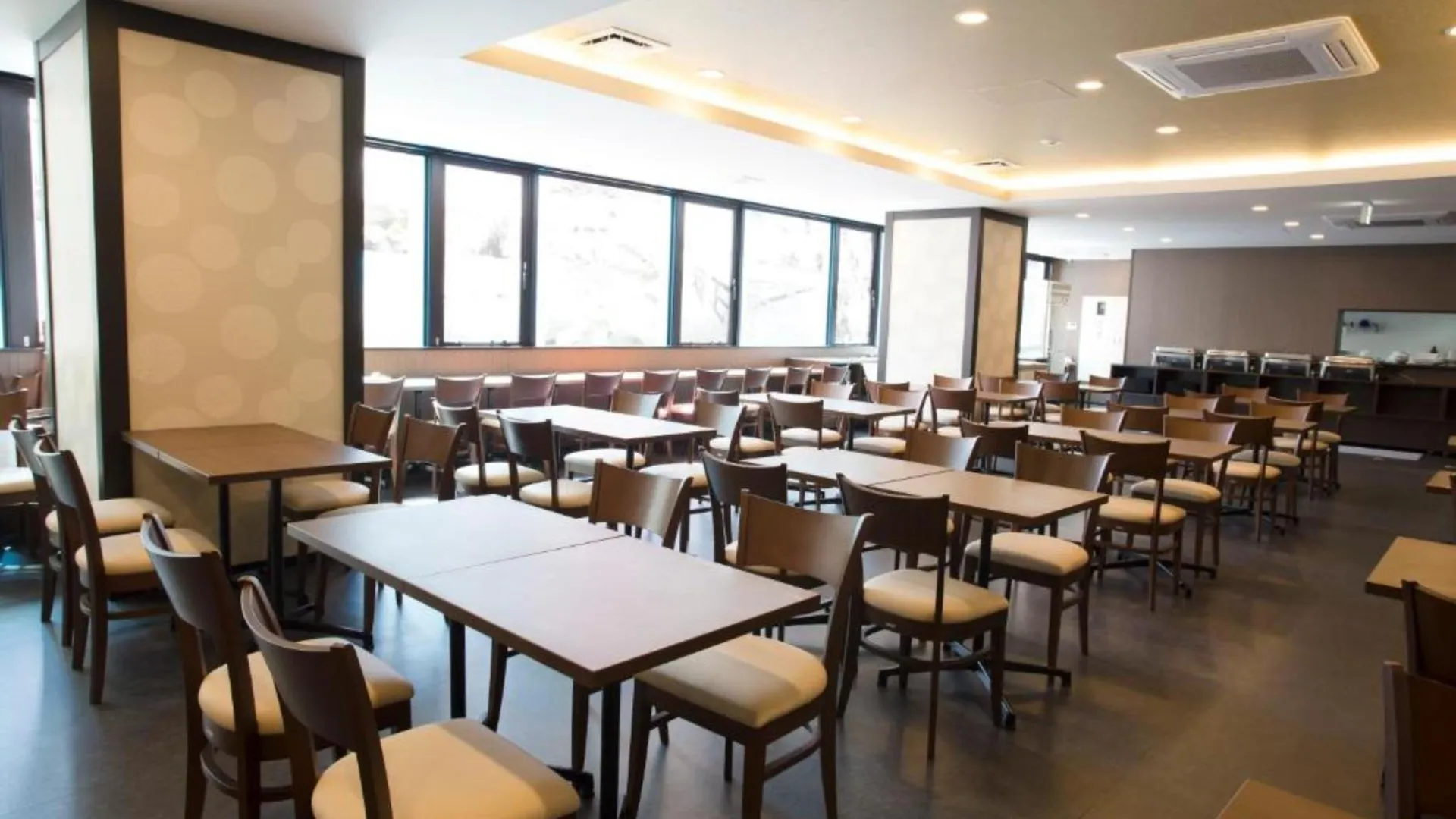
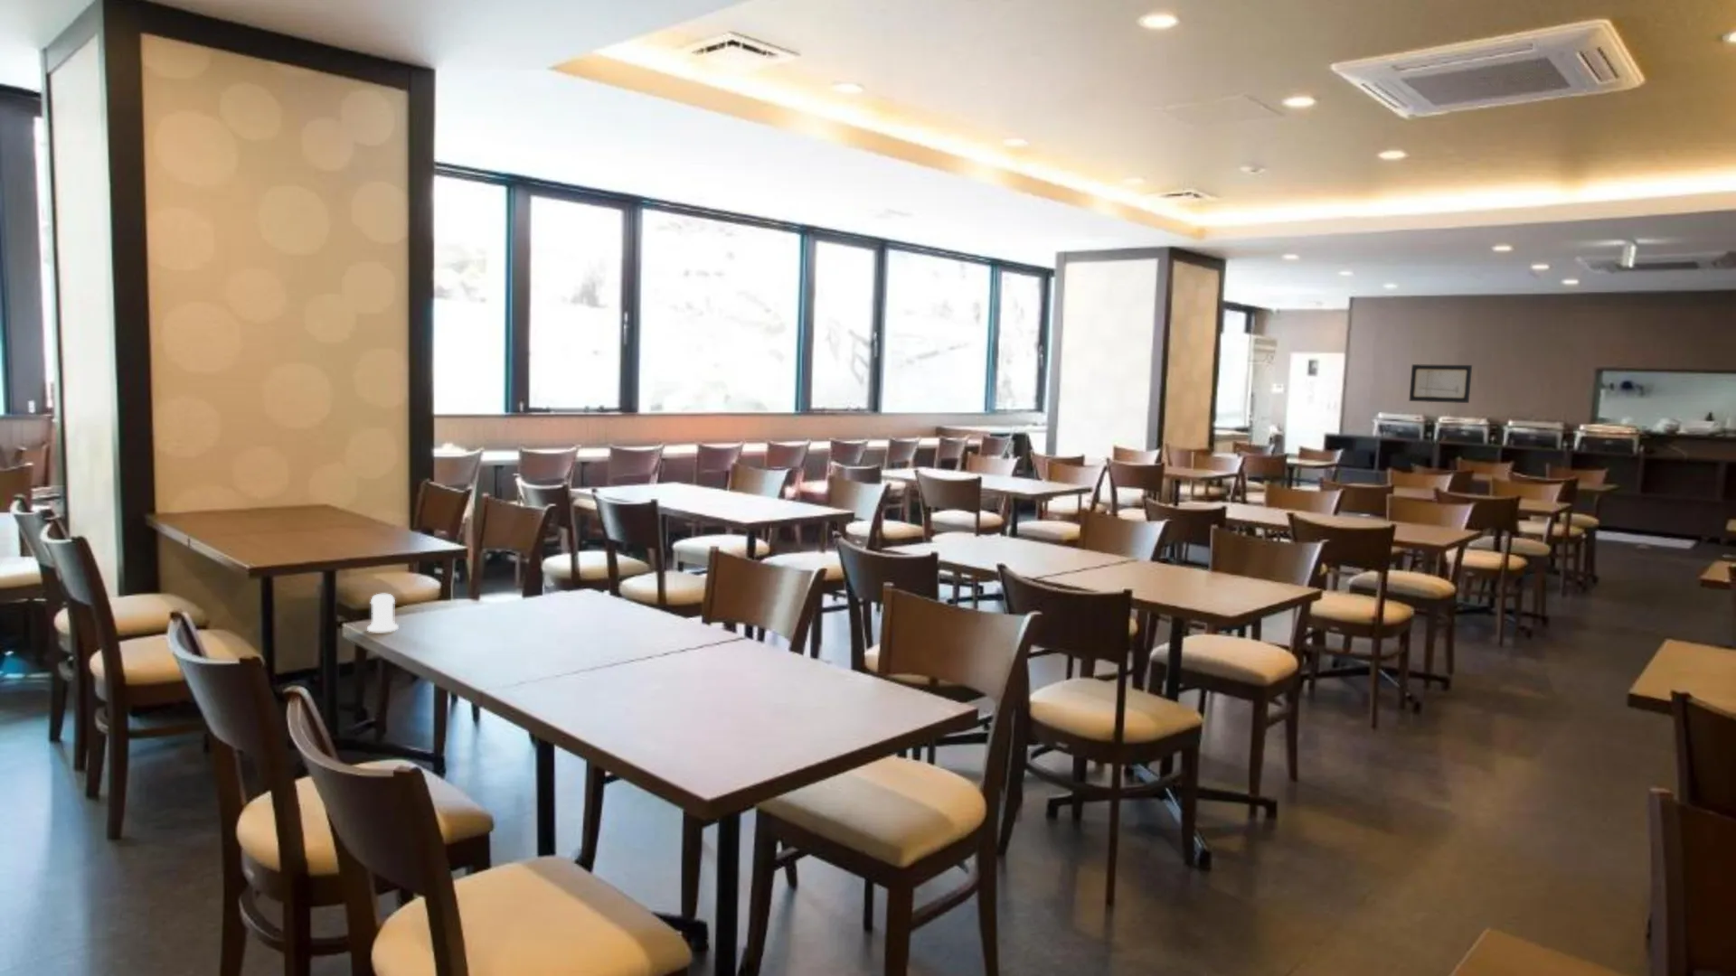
+ salt shaker (383, 611)
+ wall art (1439, 384)
